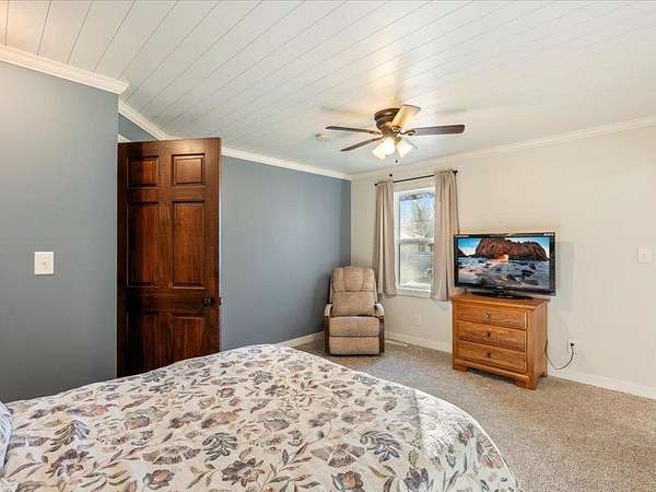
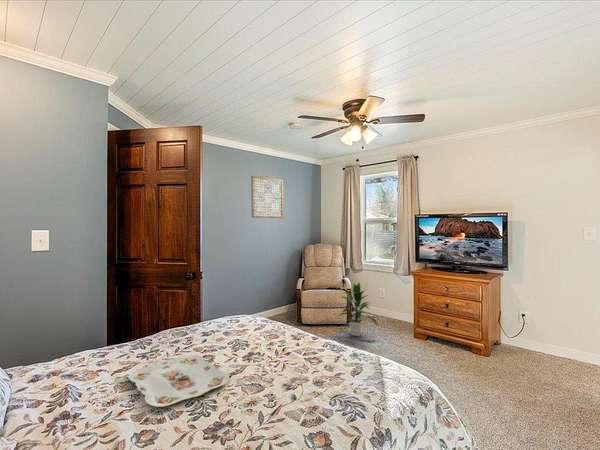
+ indoor plant (357, 309)
+ wall art (268, 196)
+ serving tray (178, 377)
